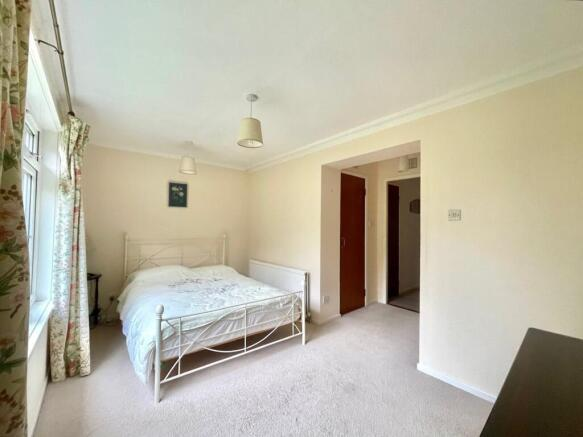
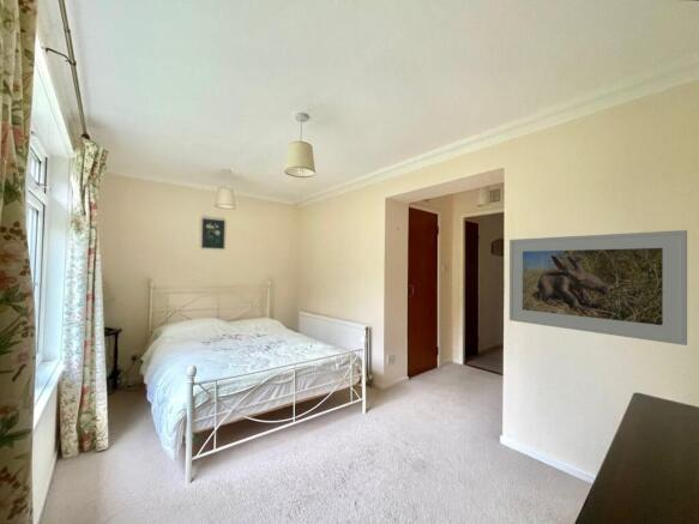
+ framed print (583, 283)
